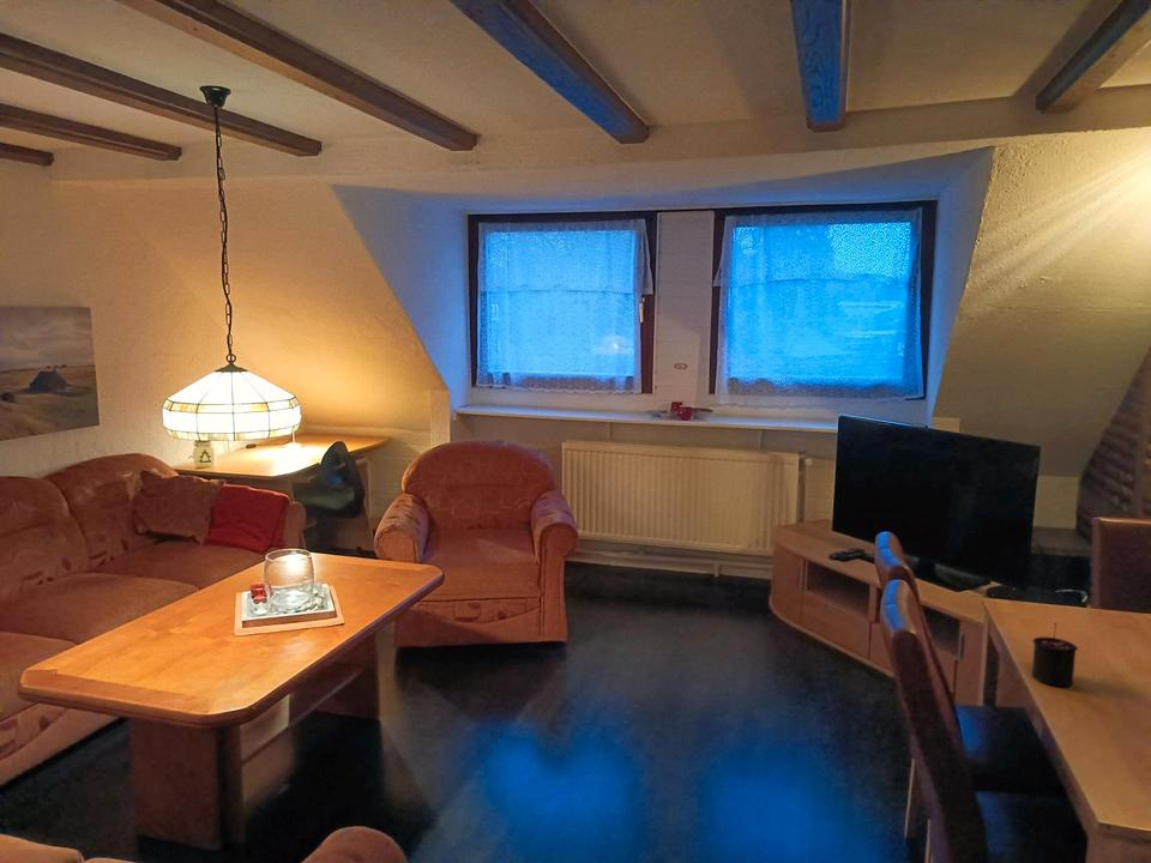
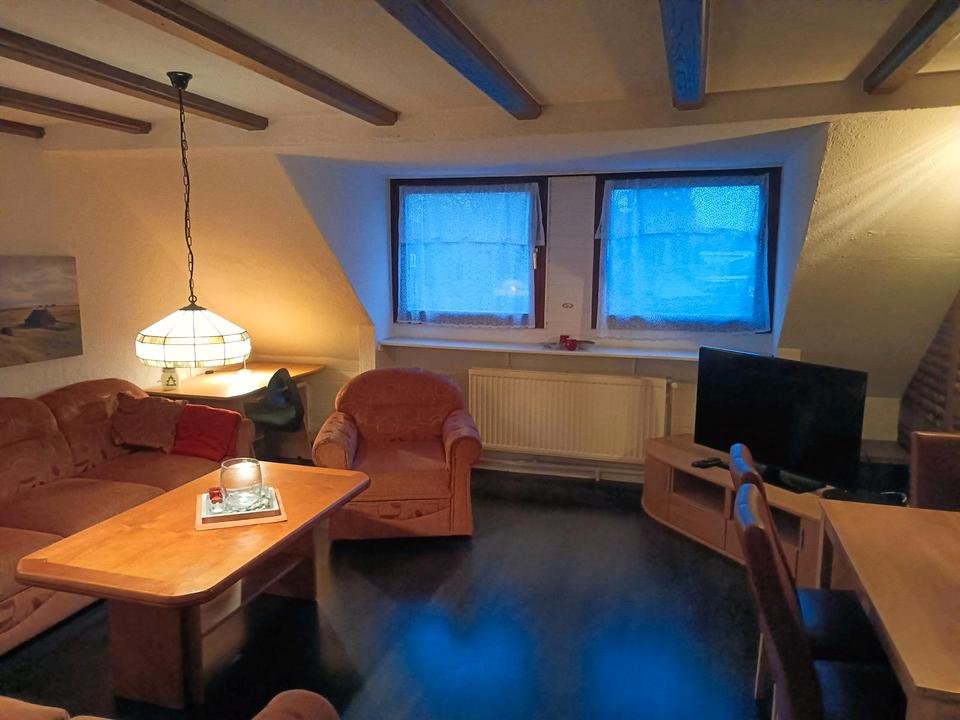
- candle (1054, 652)
